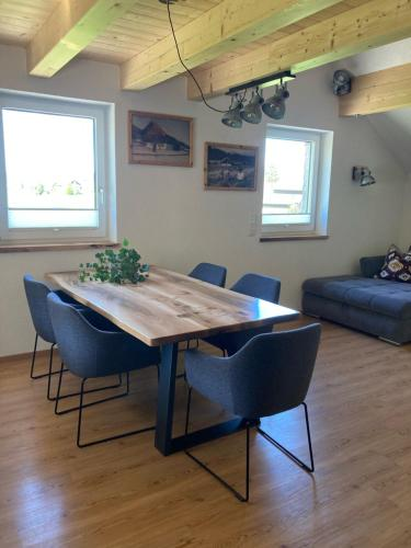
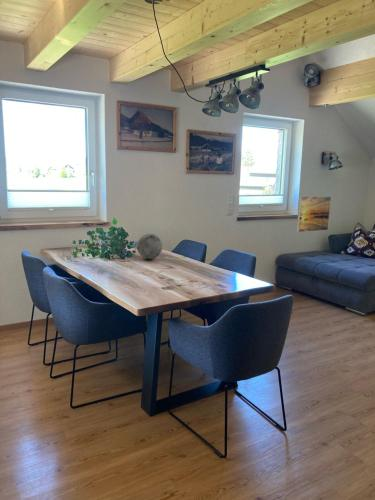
+ decorative orb (149, 246)
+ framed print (314, 213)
